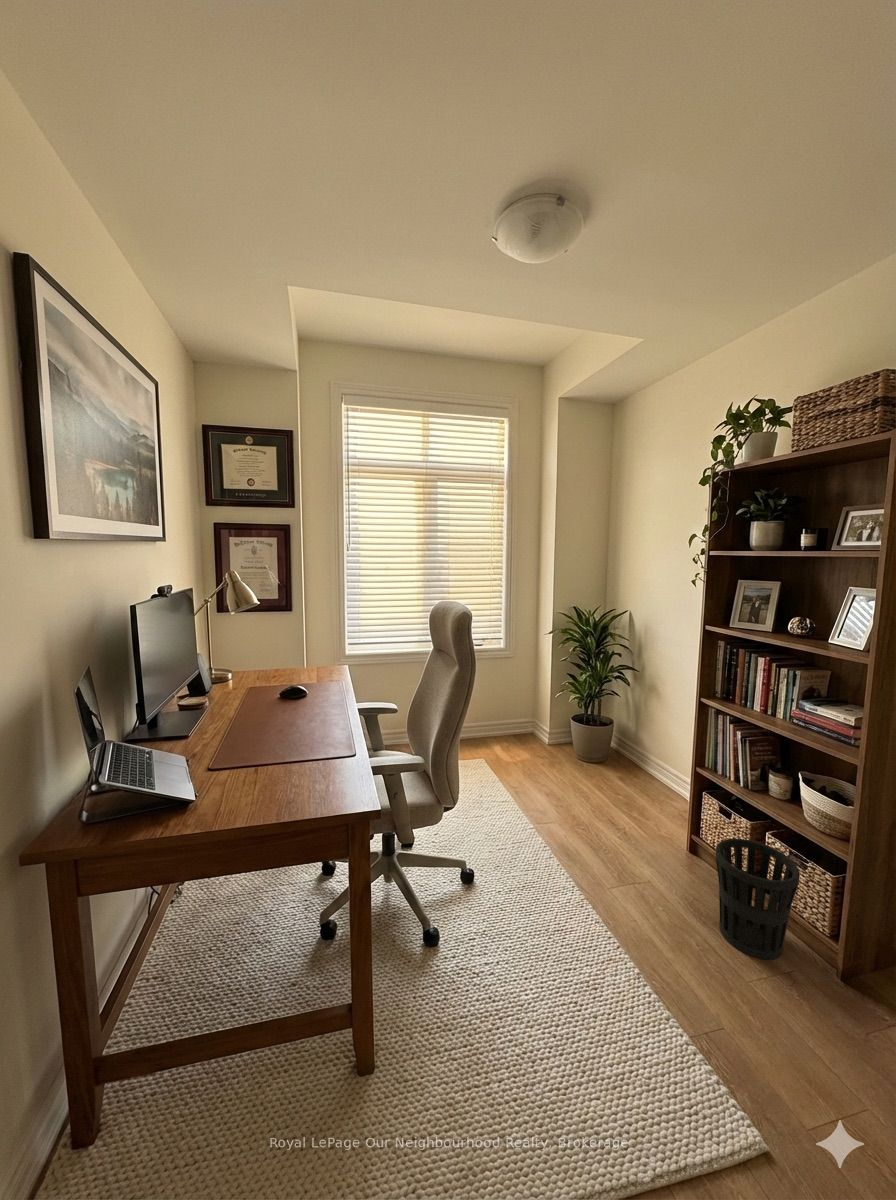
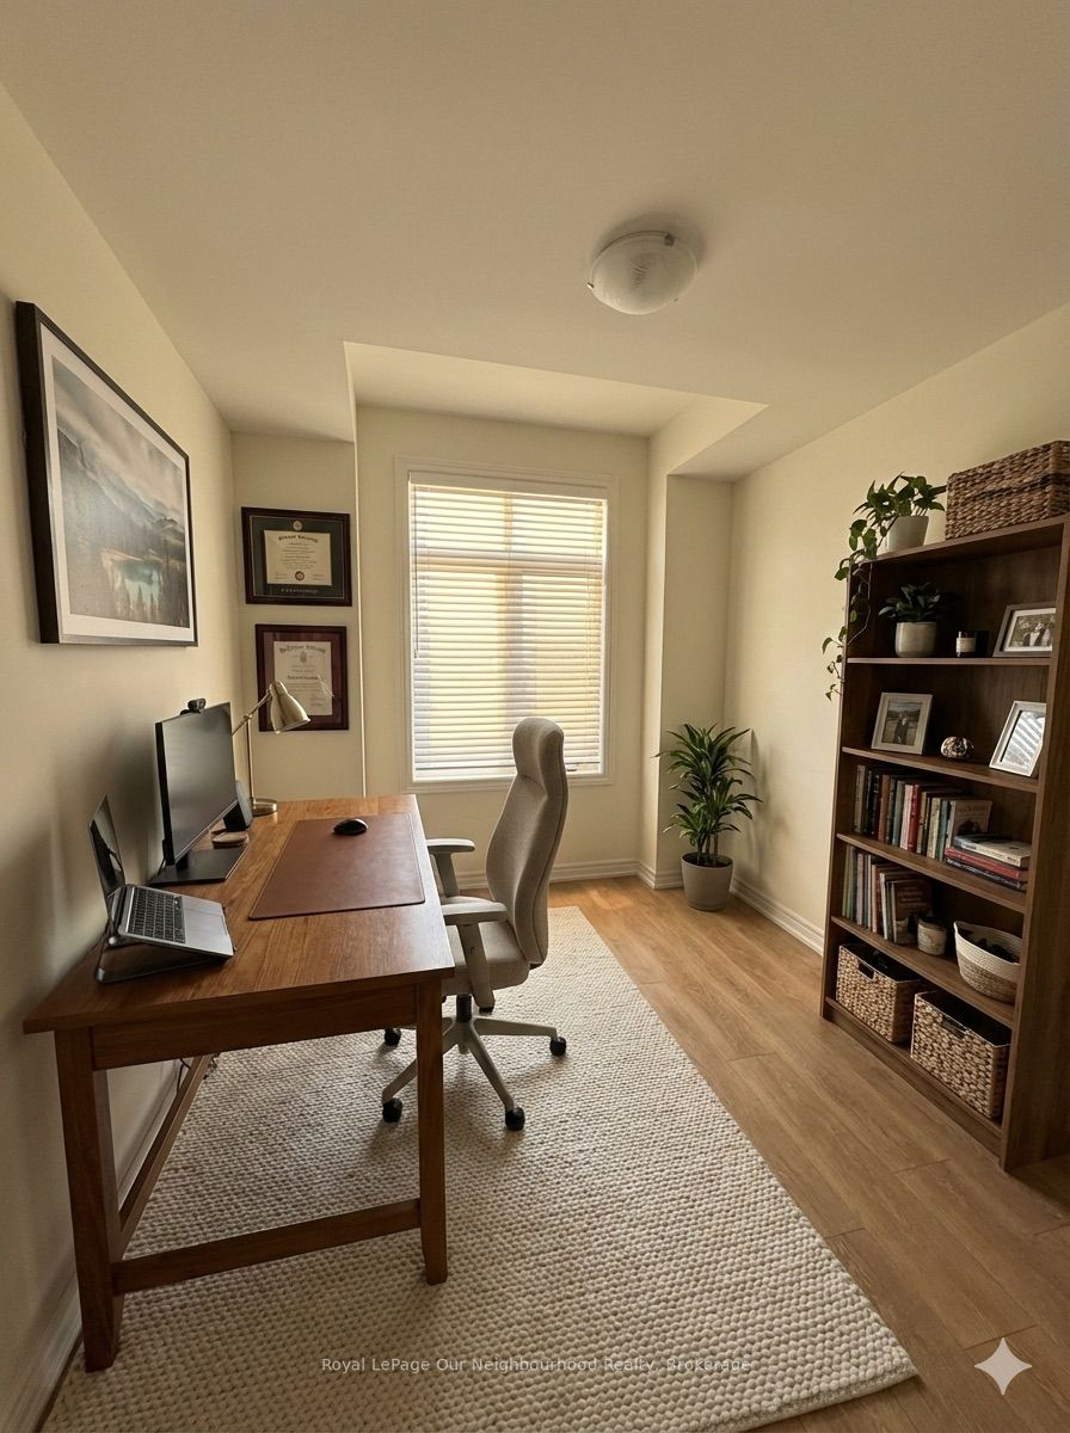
- wastebasket (751, 898)
